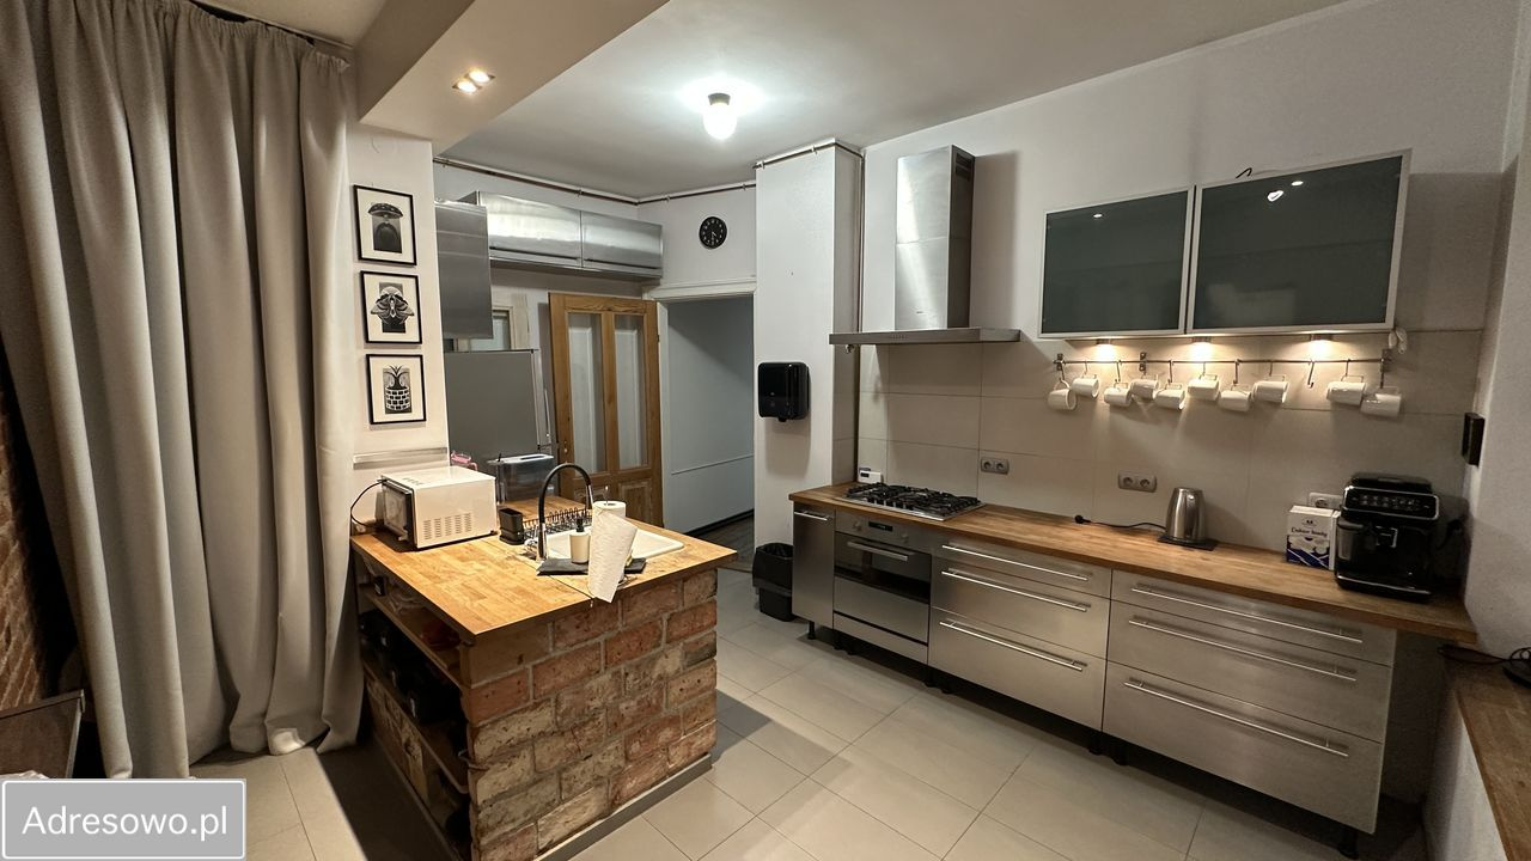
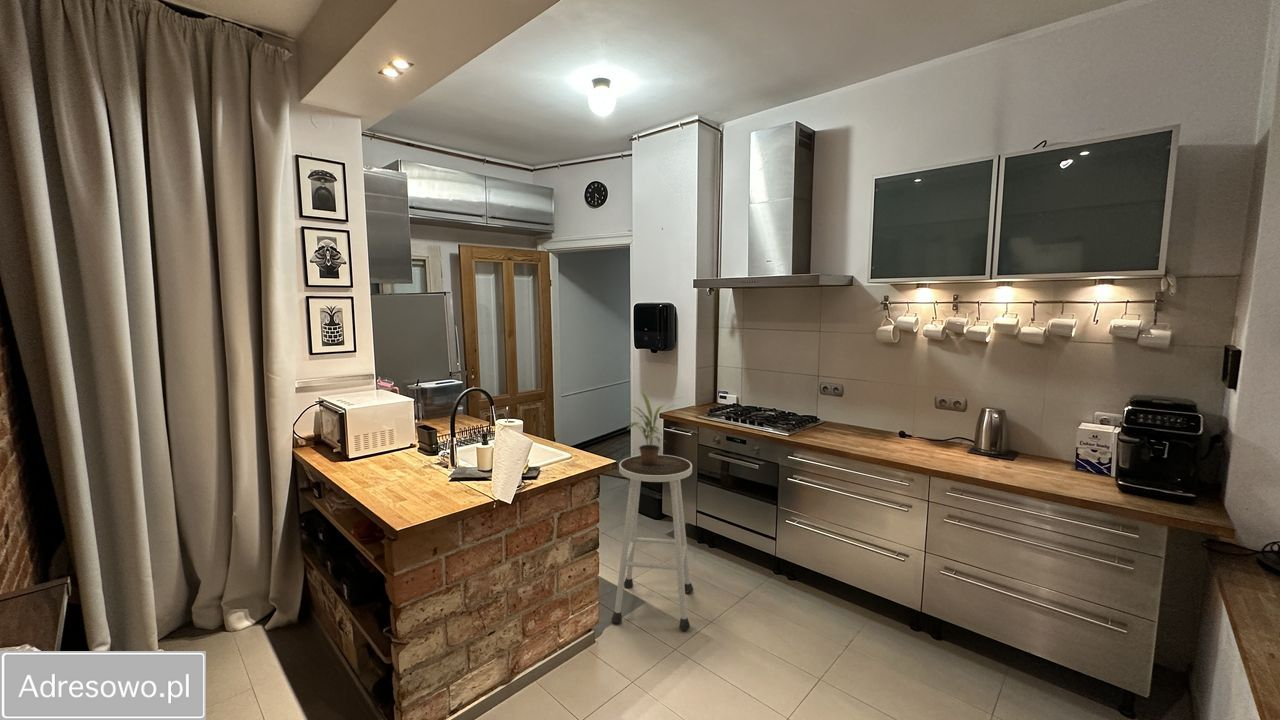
+ potted plant (653, 429)
+ stool (653, 538)
